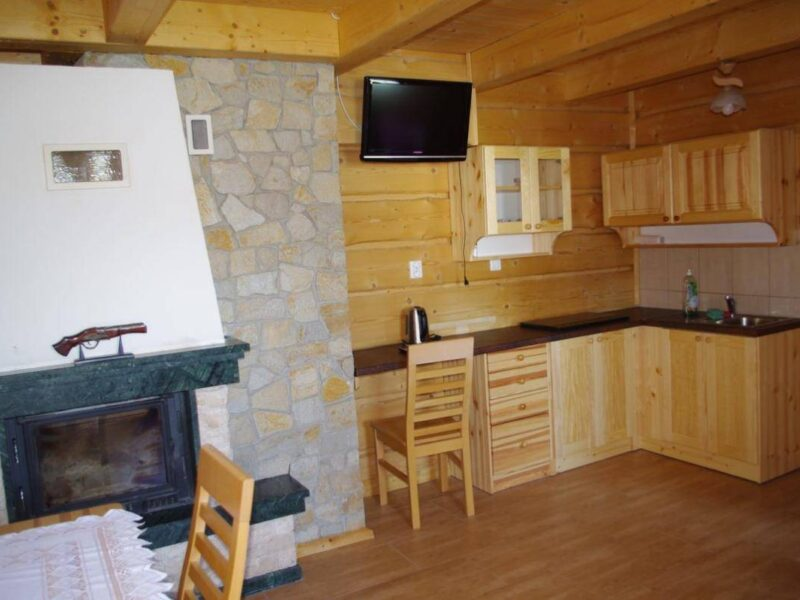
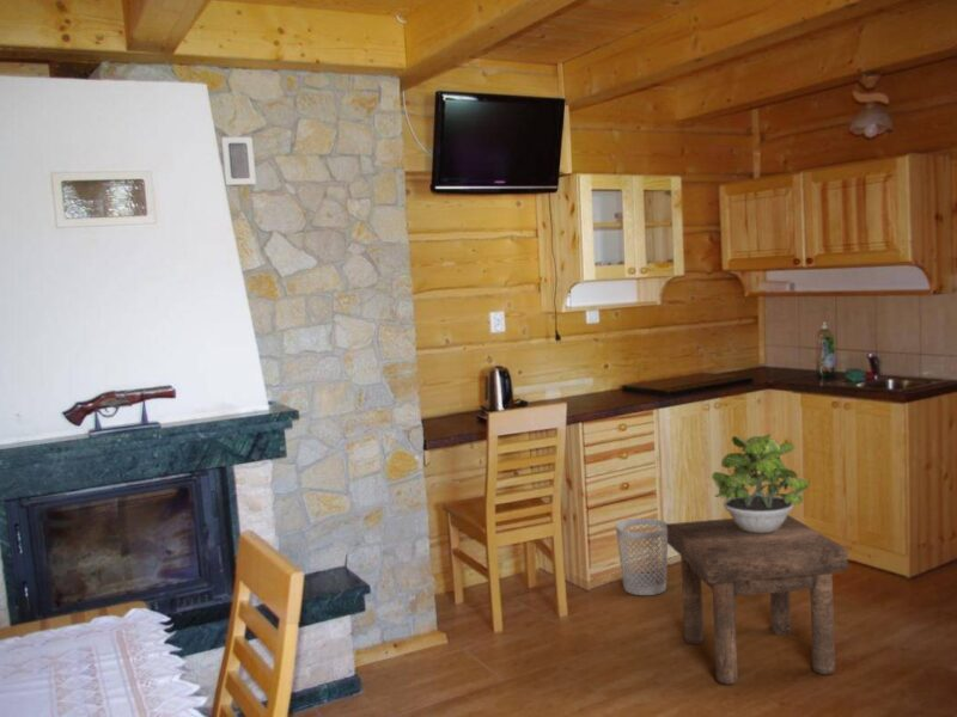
+ wastebasket (642, 557)
+ potted plant (756, 479)
+ stool (752, 594)
